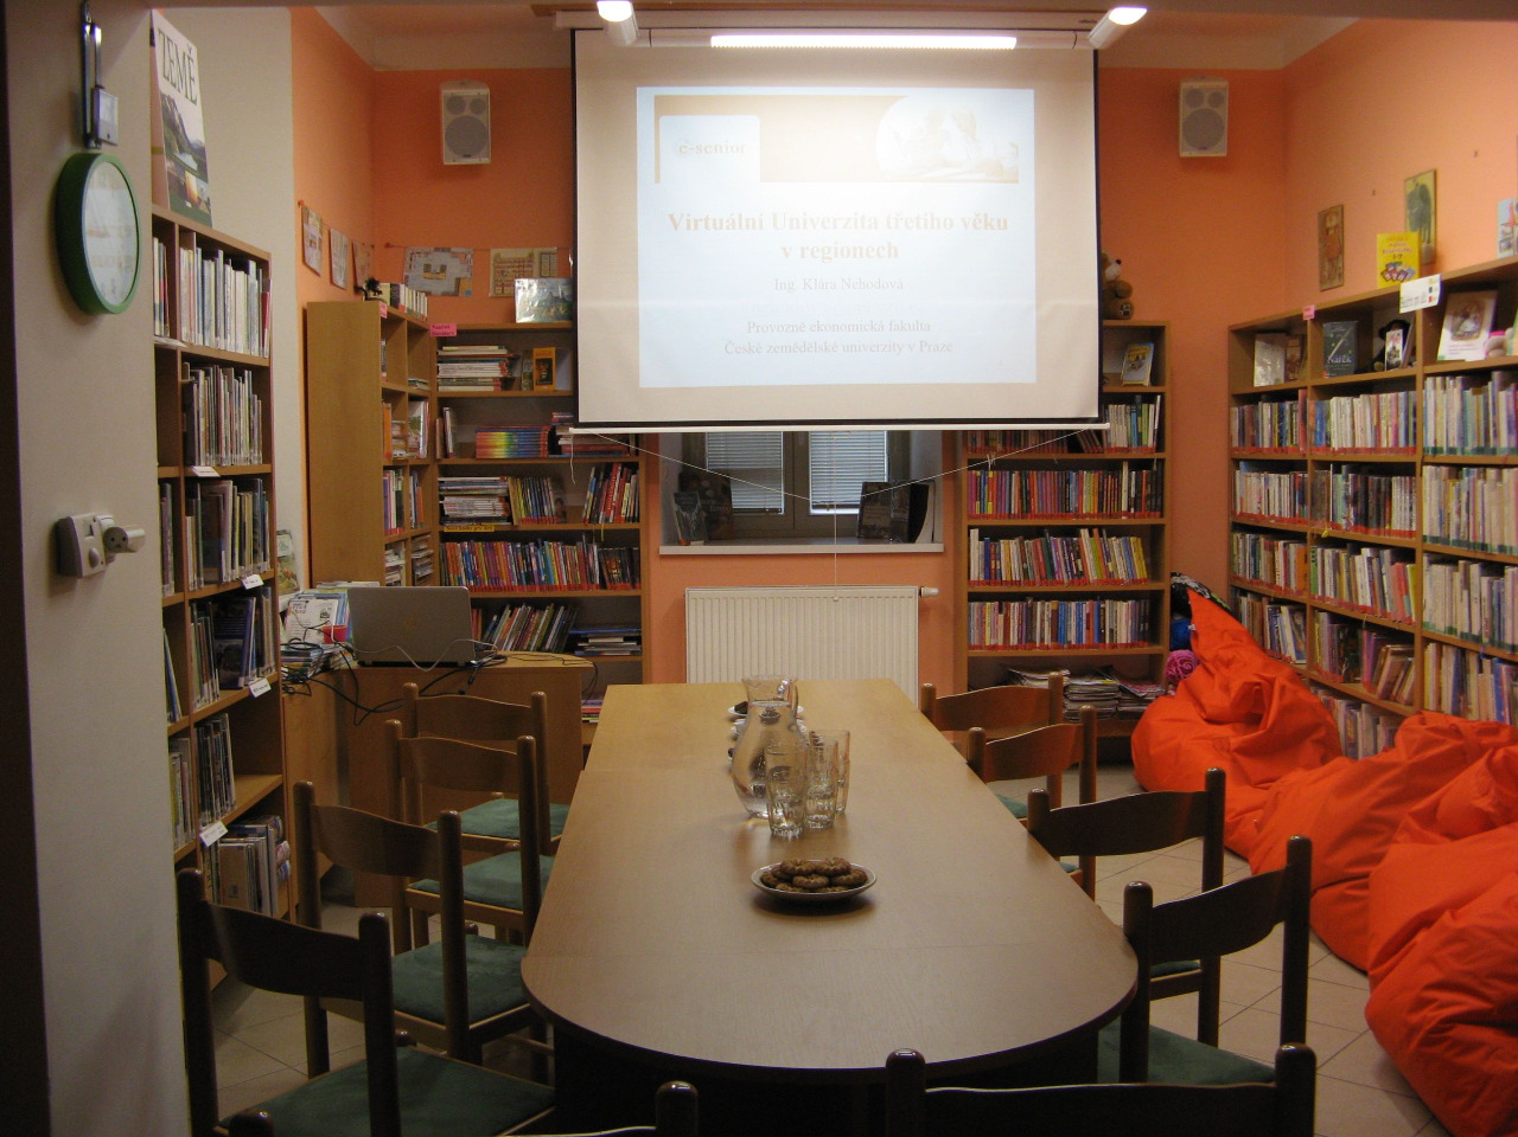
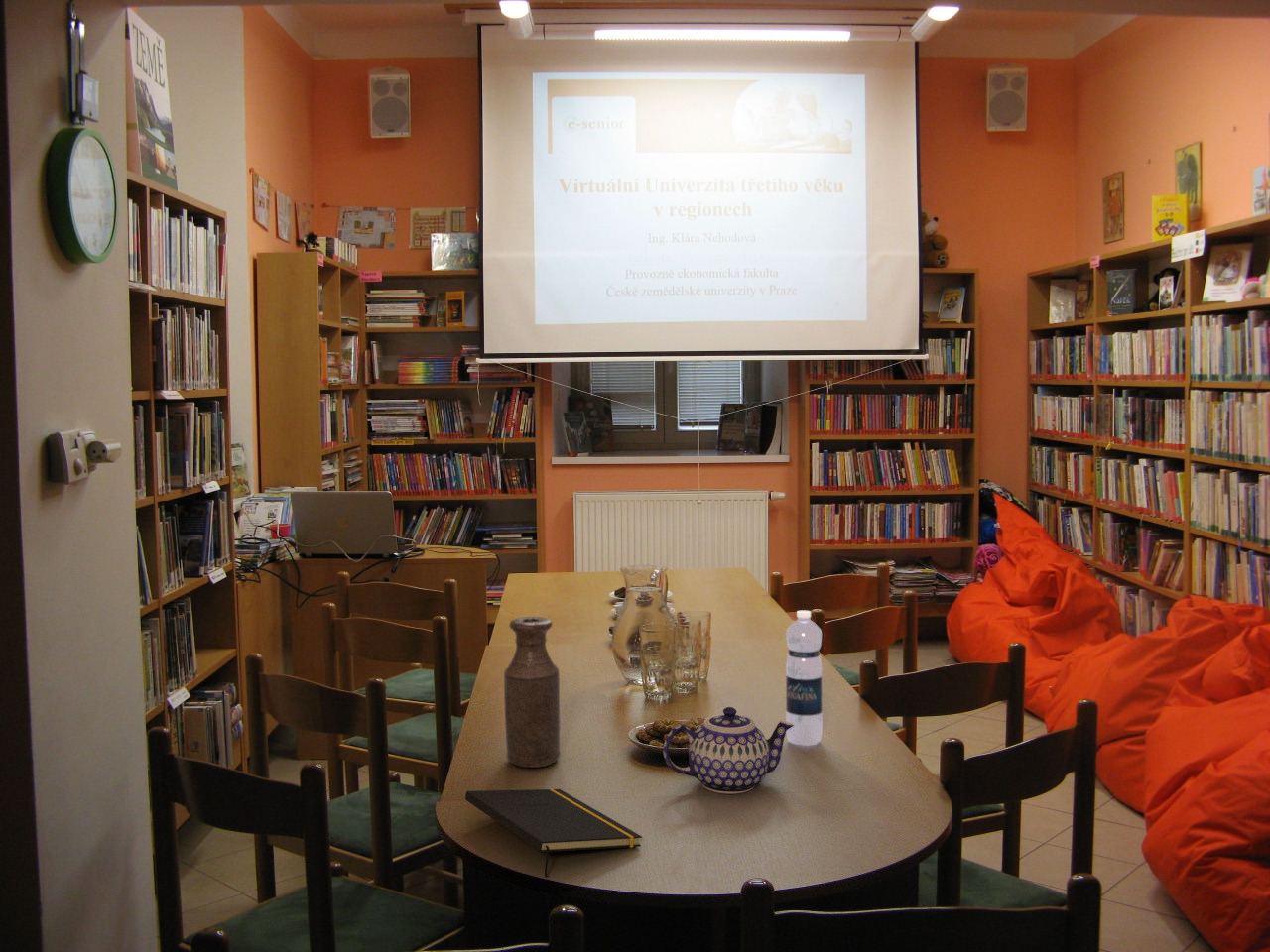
+ bottle (532, 690)
+ water bottle (804, 676)
+ teapot (729, 746)
+ notepad (551, 817)
